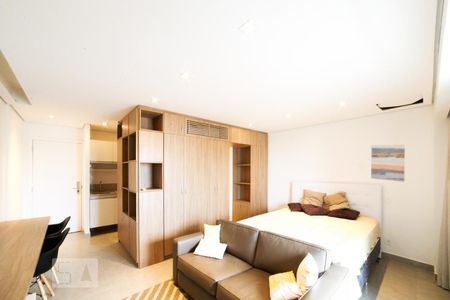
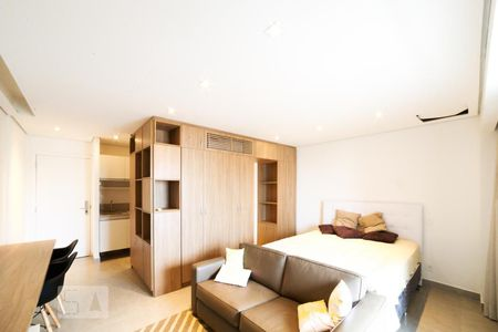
- wall art (387, 162)
